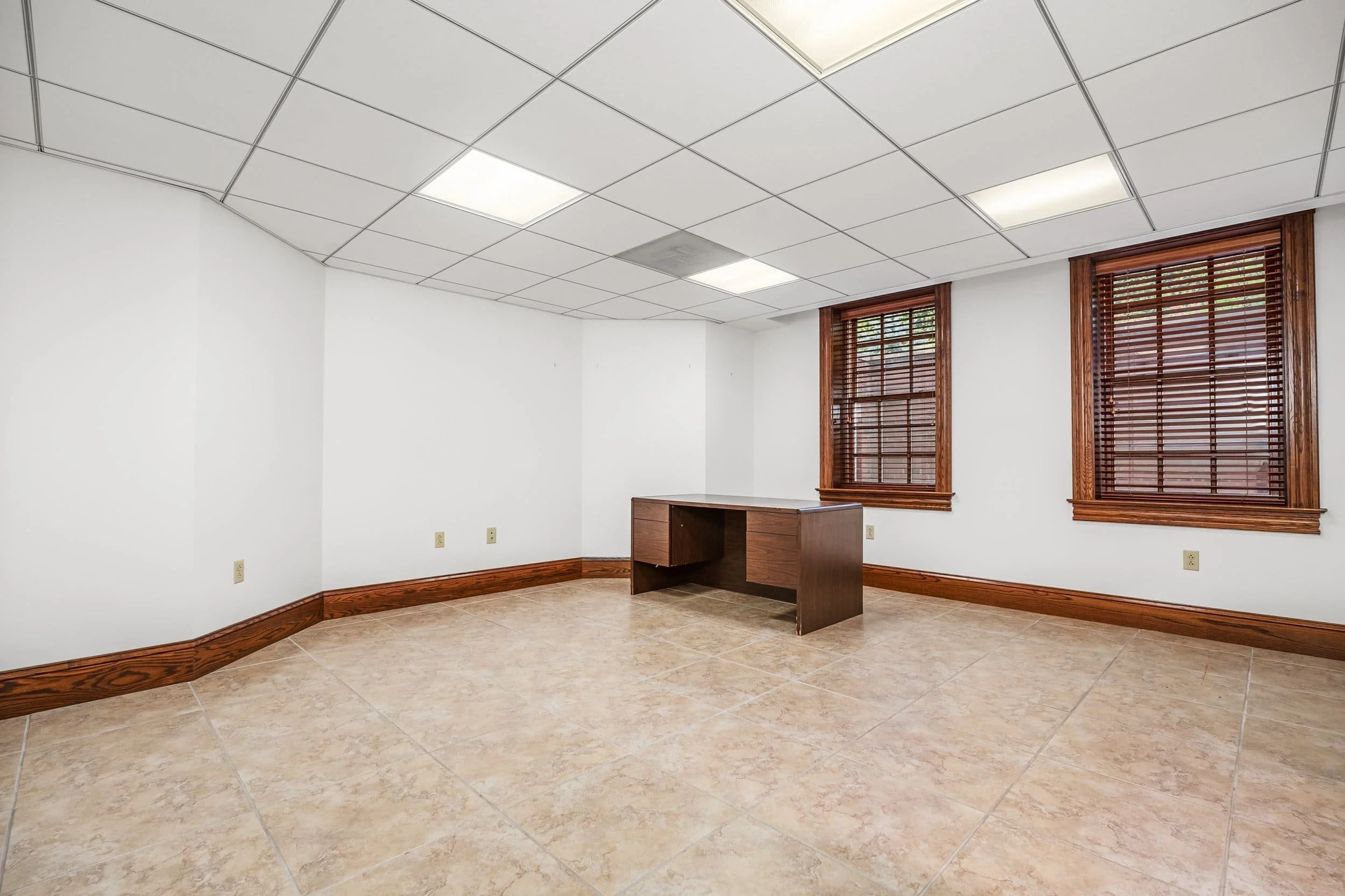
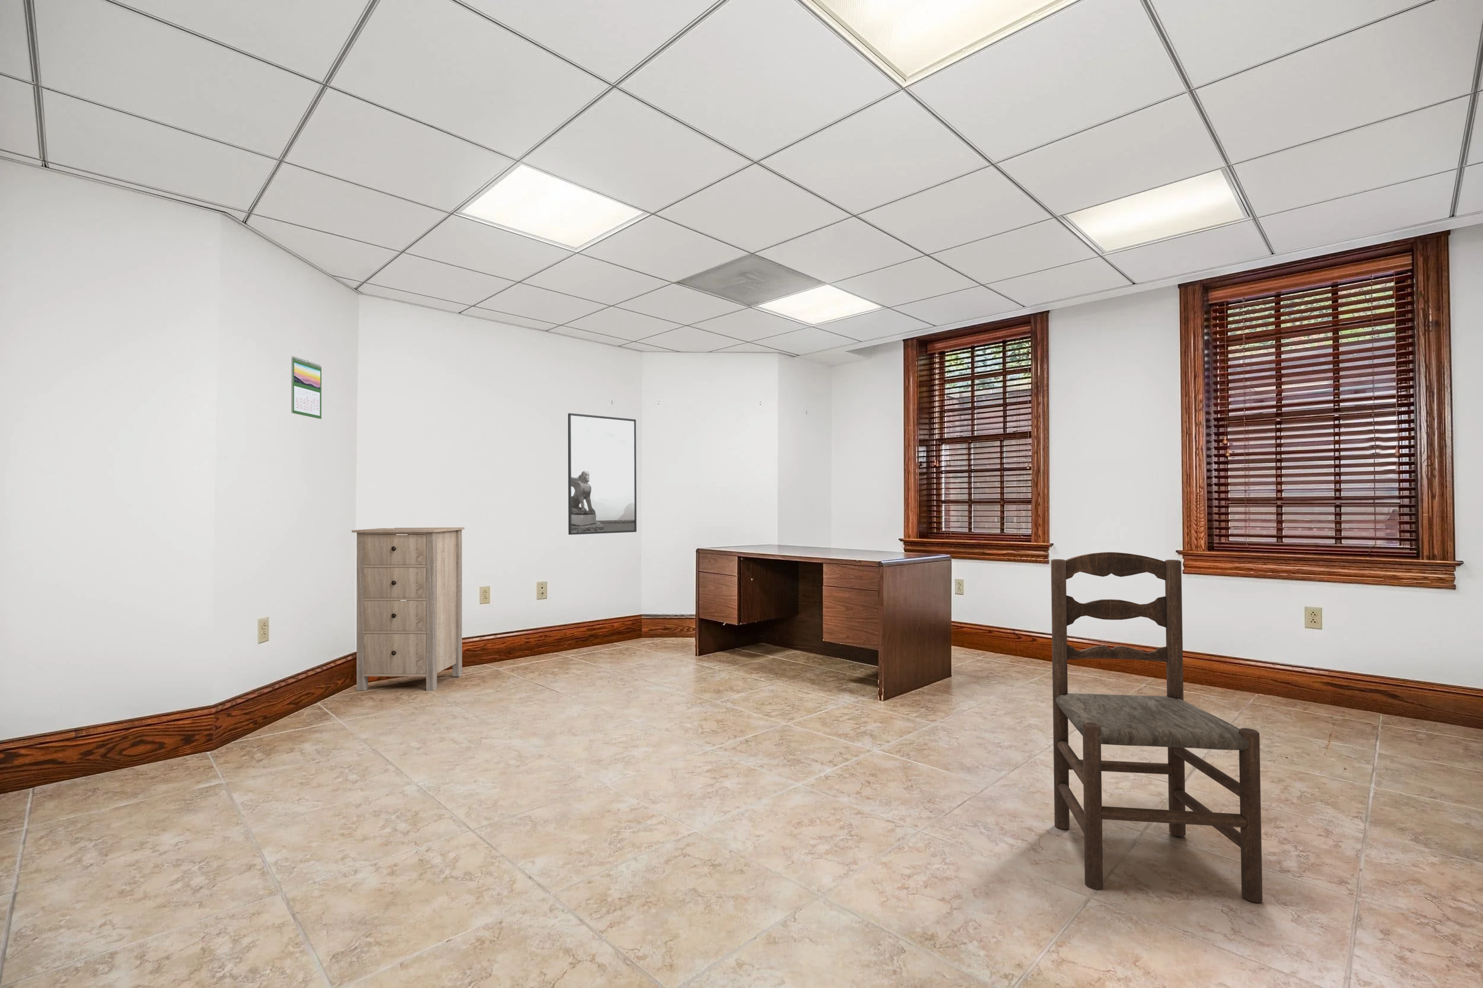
+ dining chair (1139, 707)
+ calendar (307, 388)
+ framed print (603, 474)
+ storage cabinet (410, 605)
